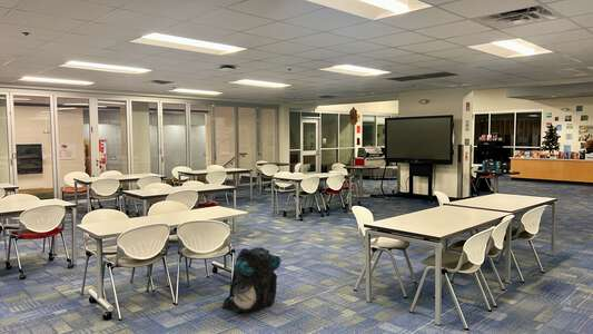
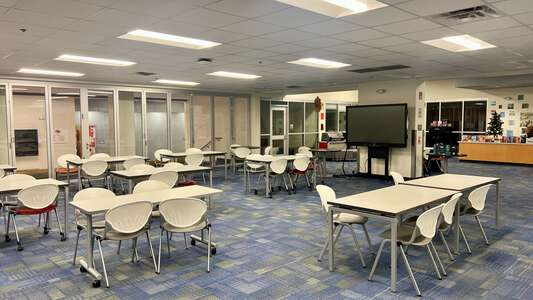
- backpack (254, 276)
